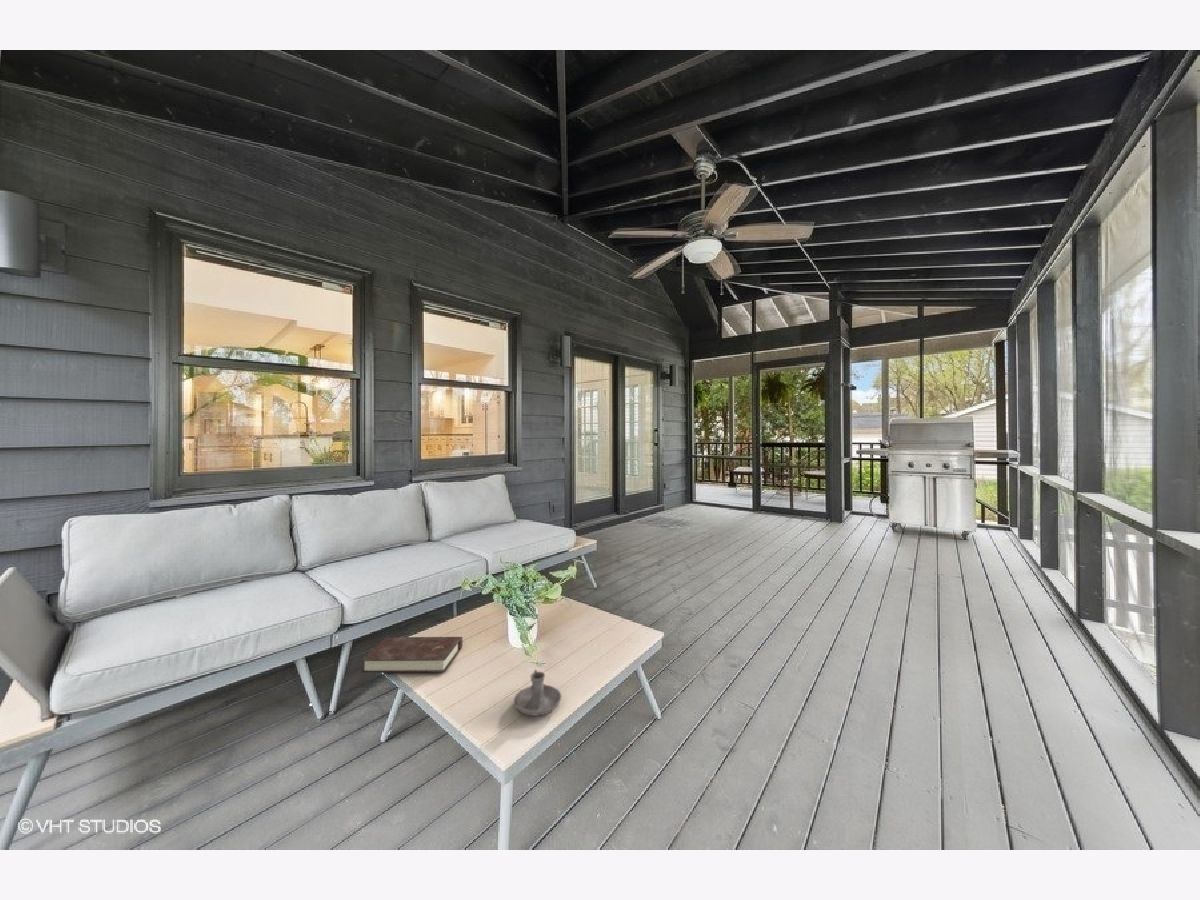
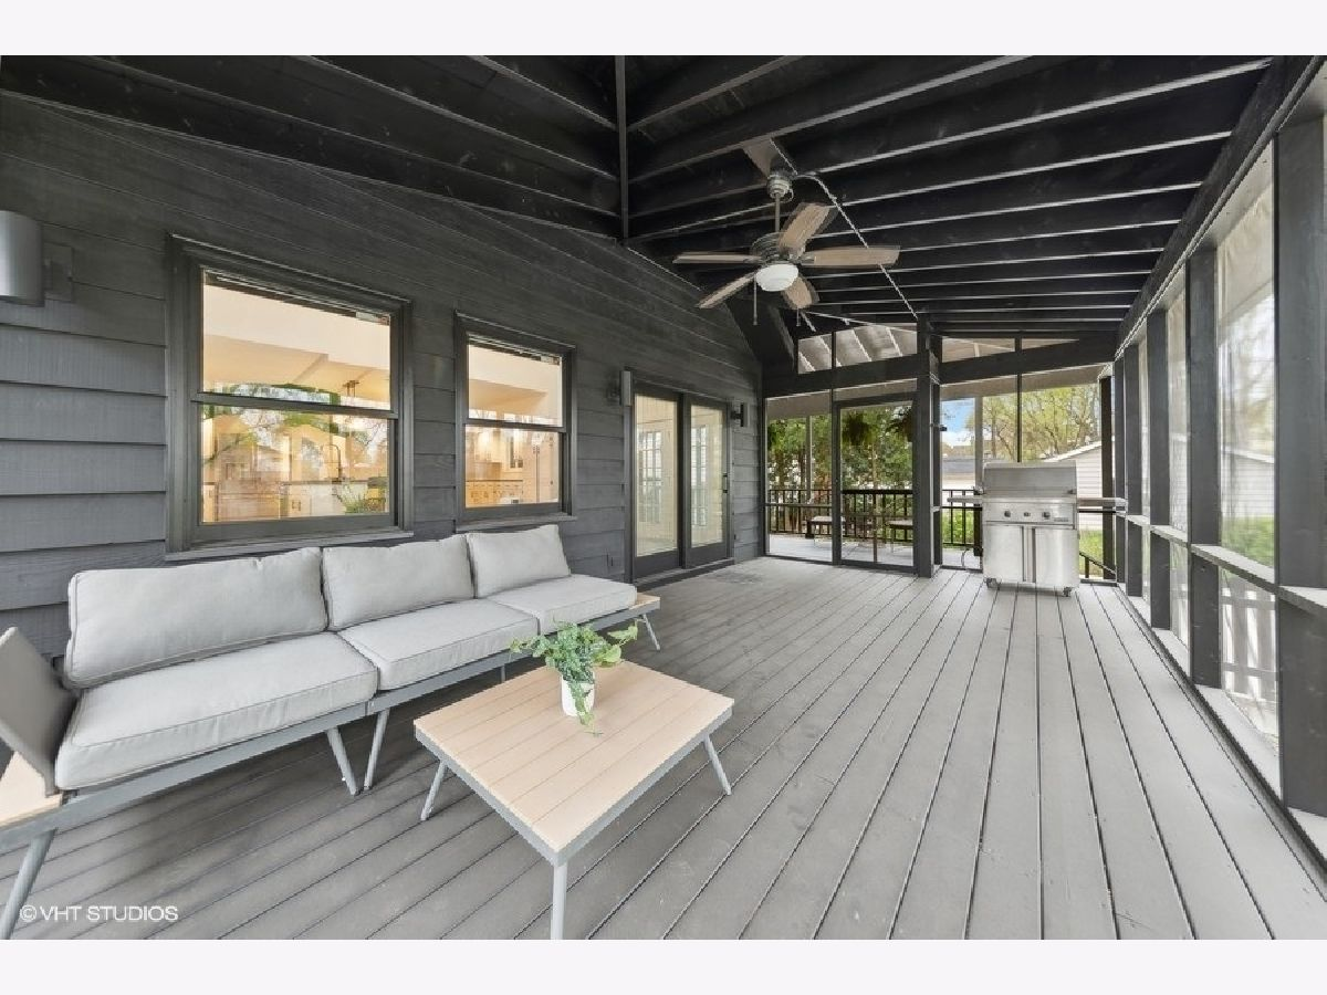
- candle holder (537, 687)
- book (414, 653)
